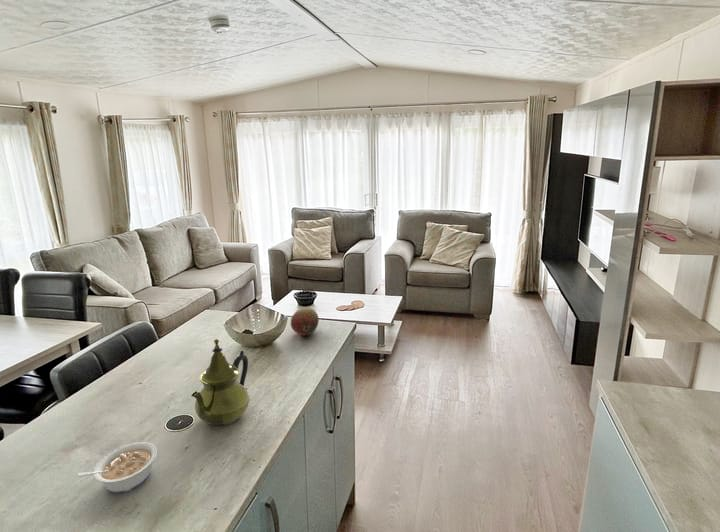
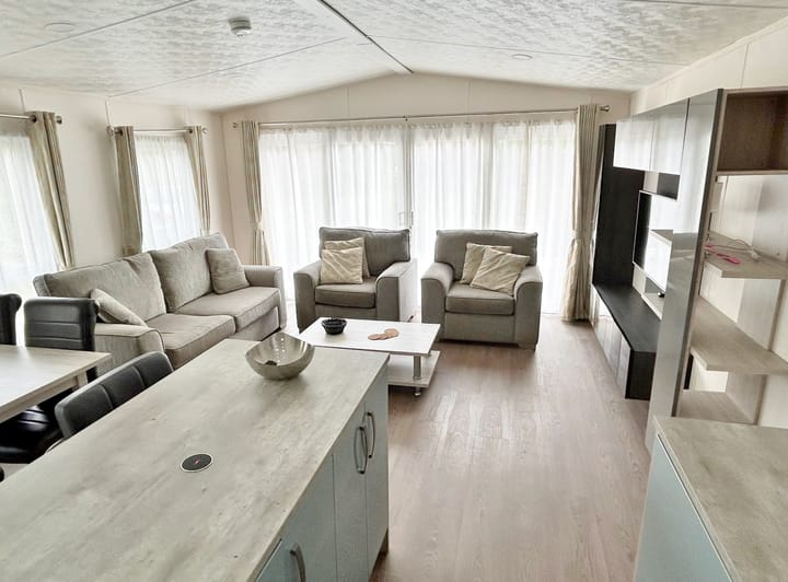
- legume (125, 469)
- fruit (304, 320)
- teapot (221, 377)
